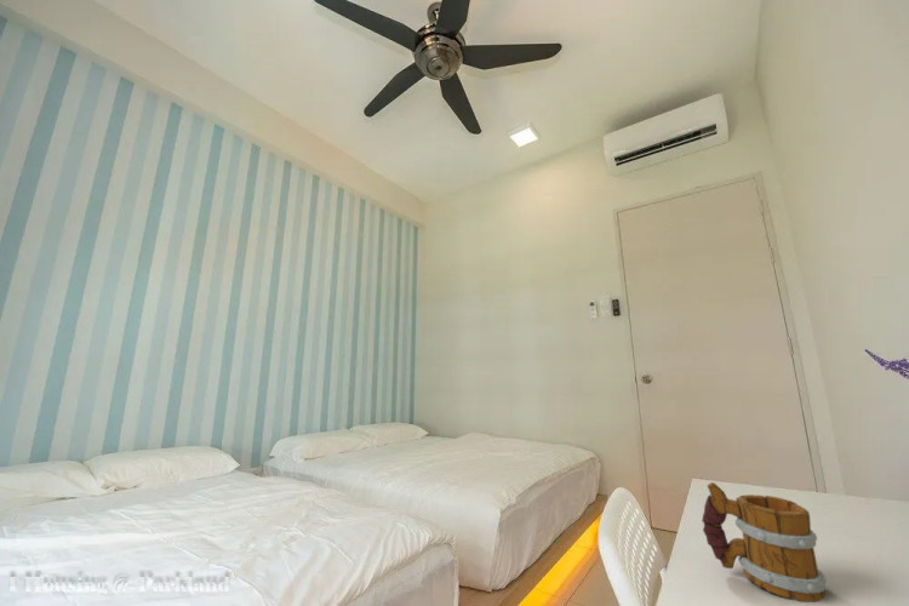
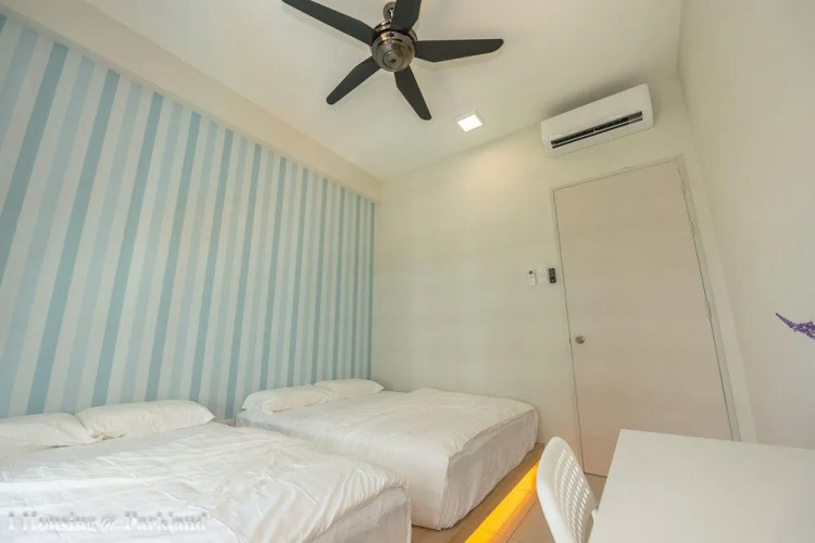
- mug (756, 532)
